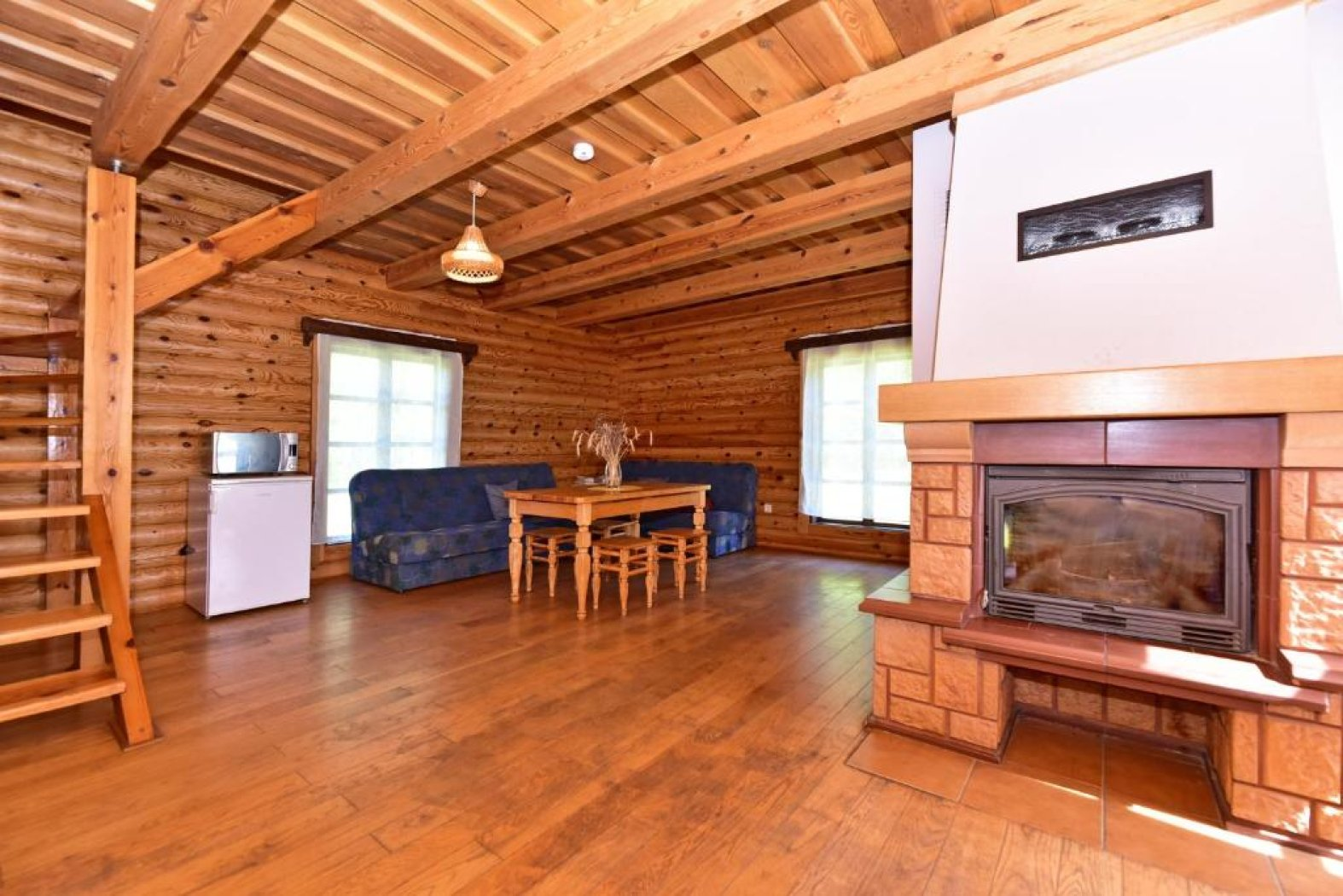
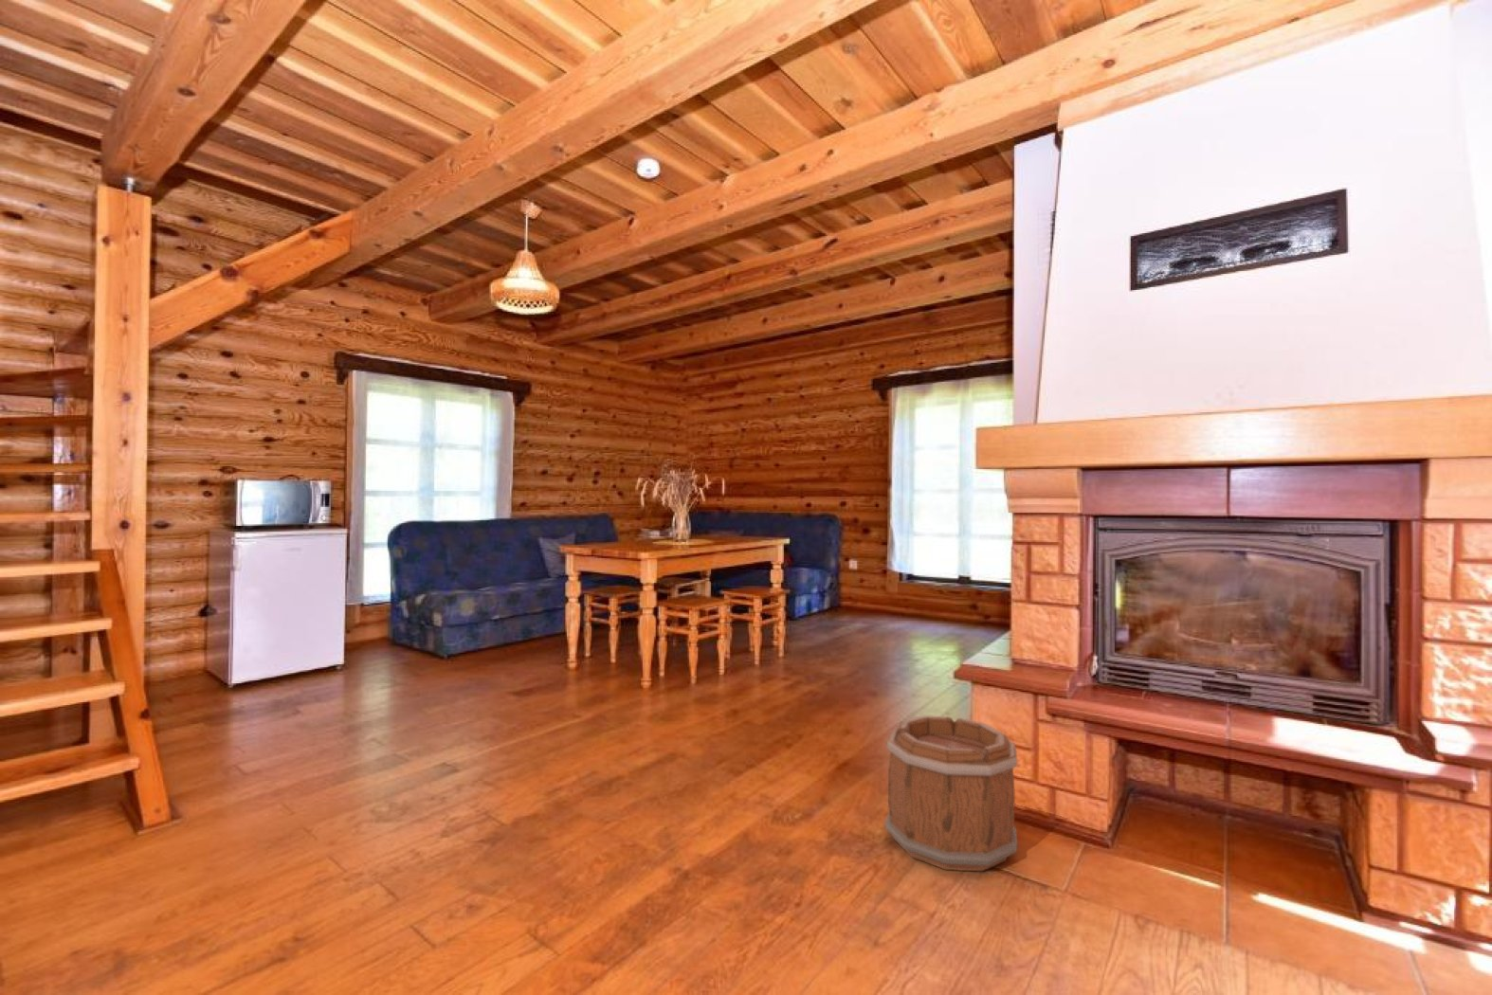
+ bucket (950, 786)
